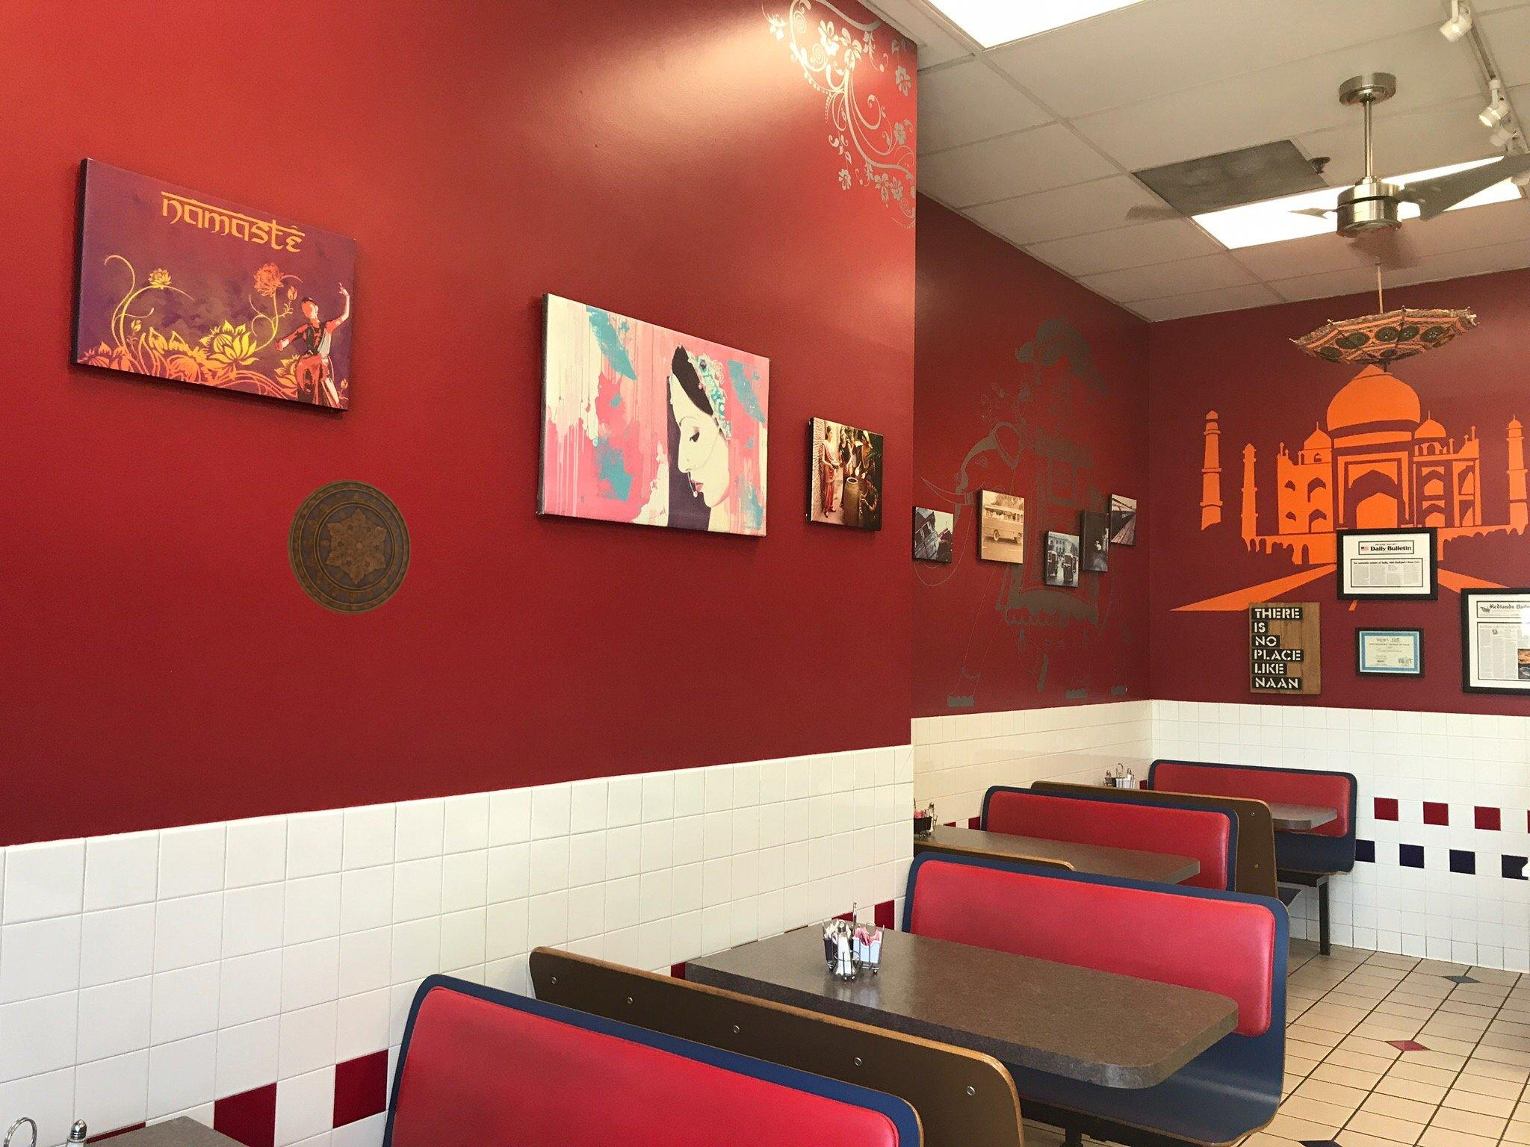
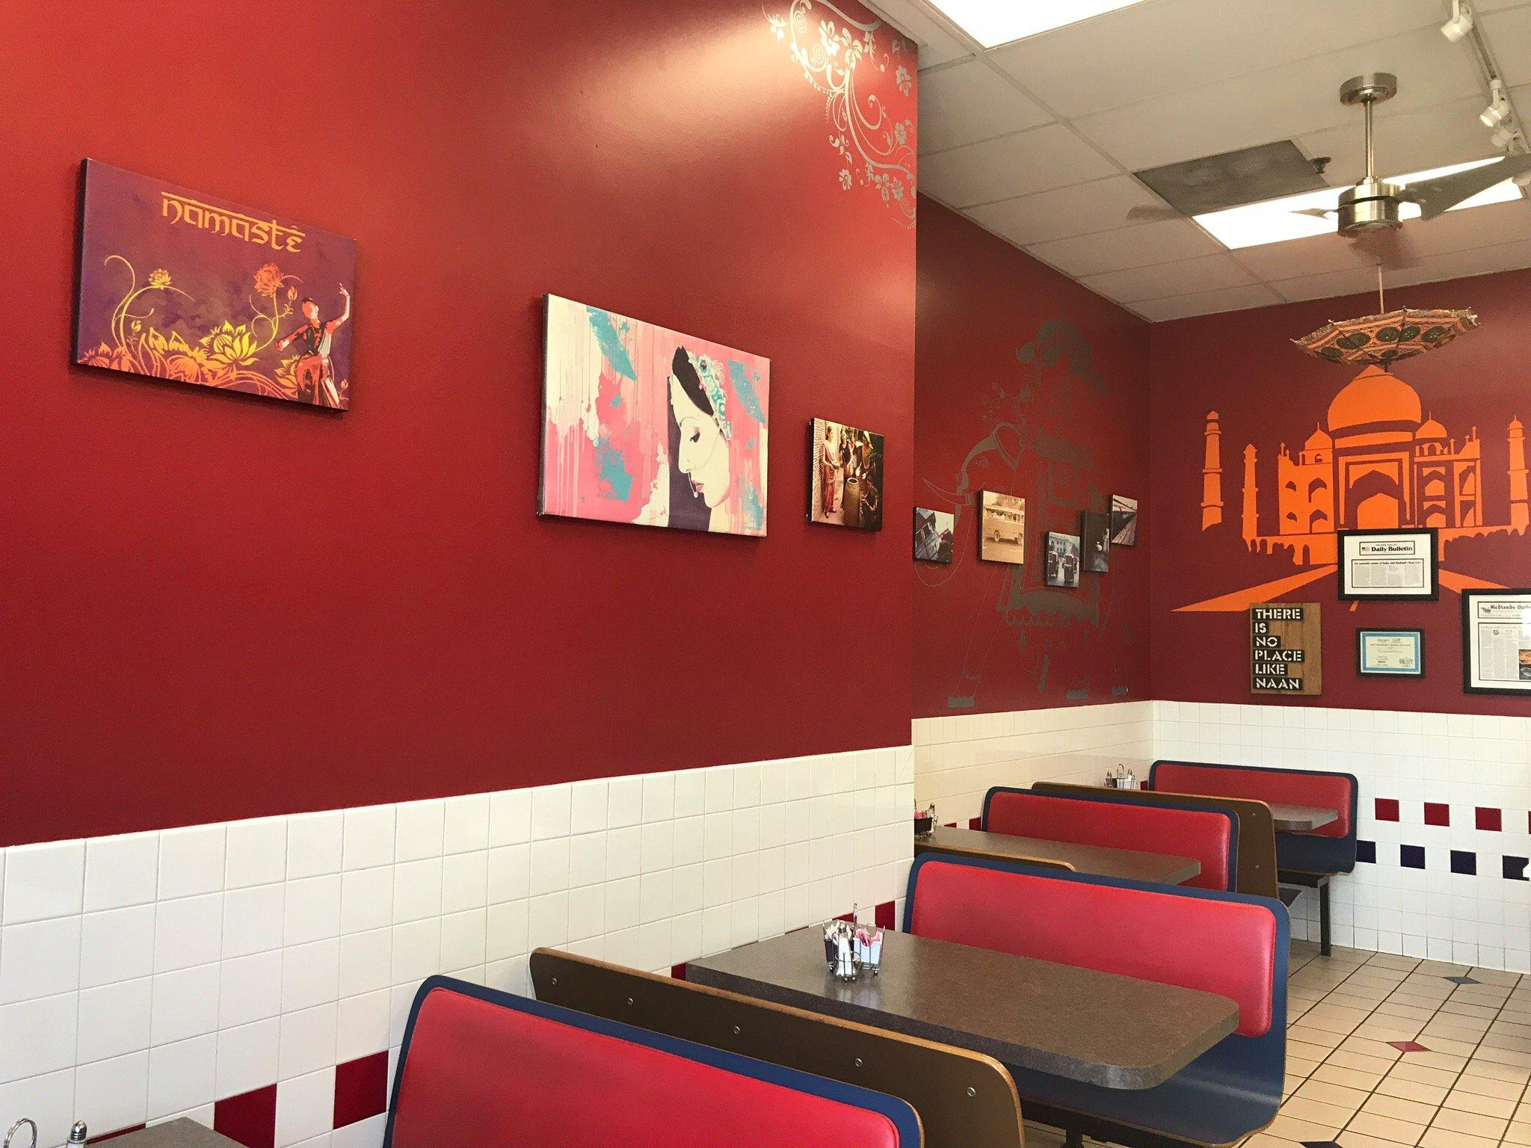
- decorative plate (355, 547)
